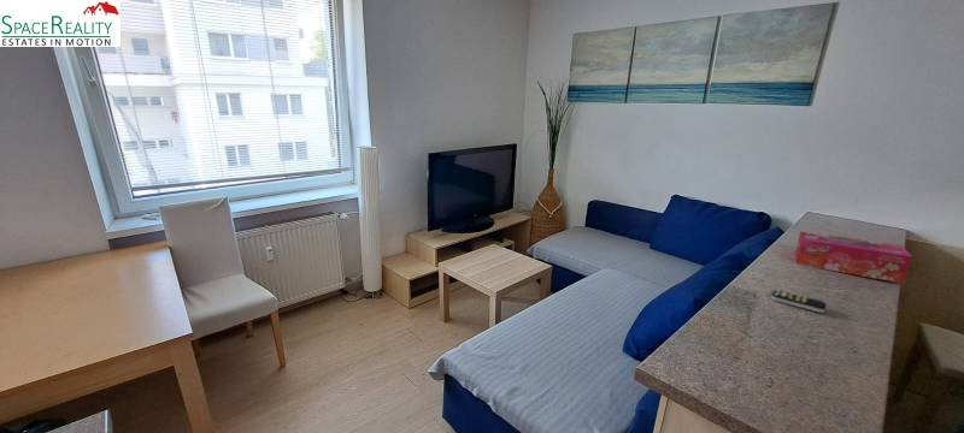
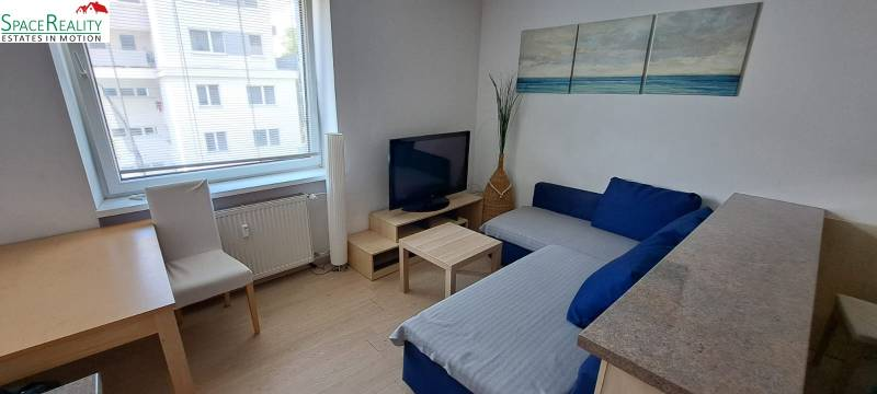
- remote control (798, 299)
- tissue box (847, 255)
